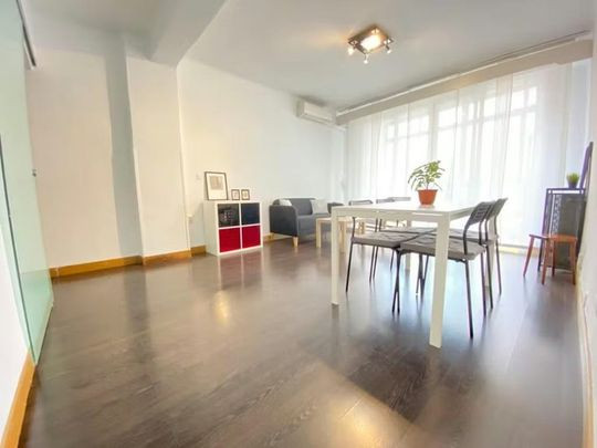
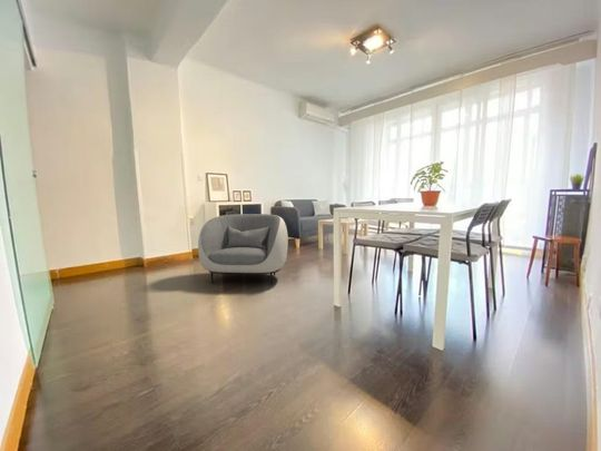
+ armchair (245, 247)
